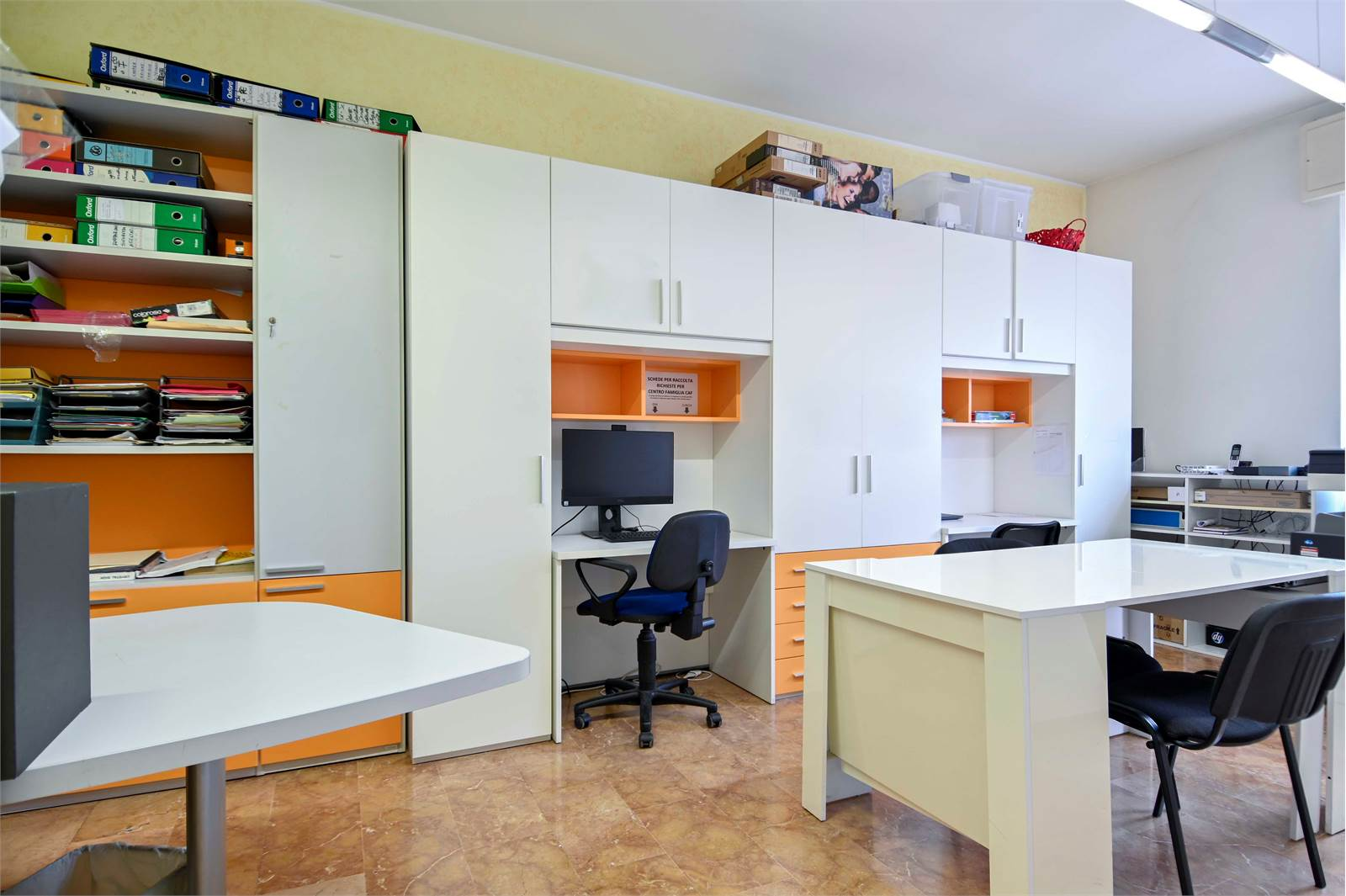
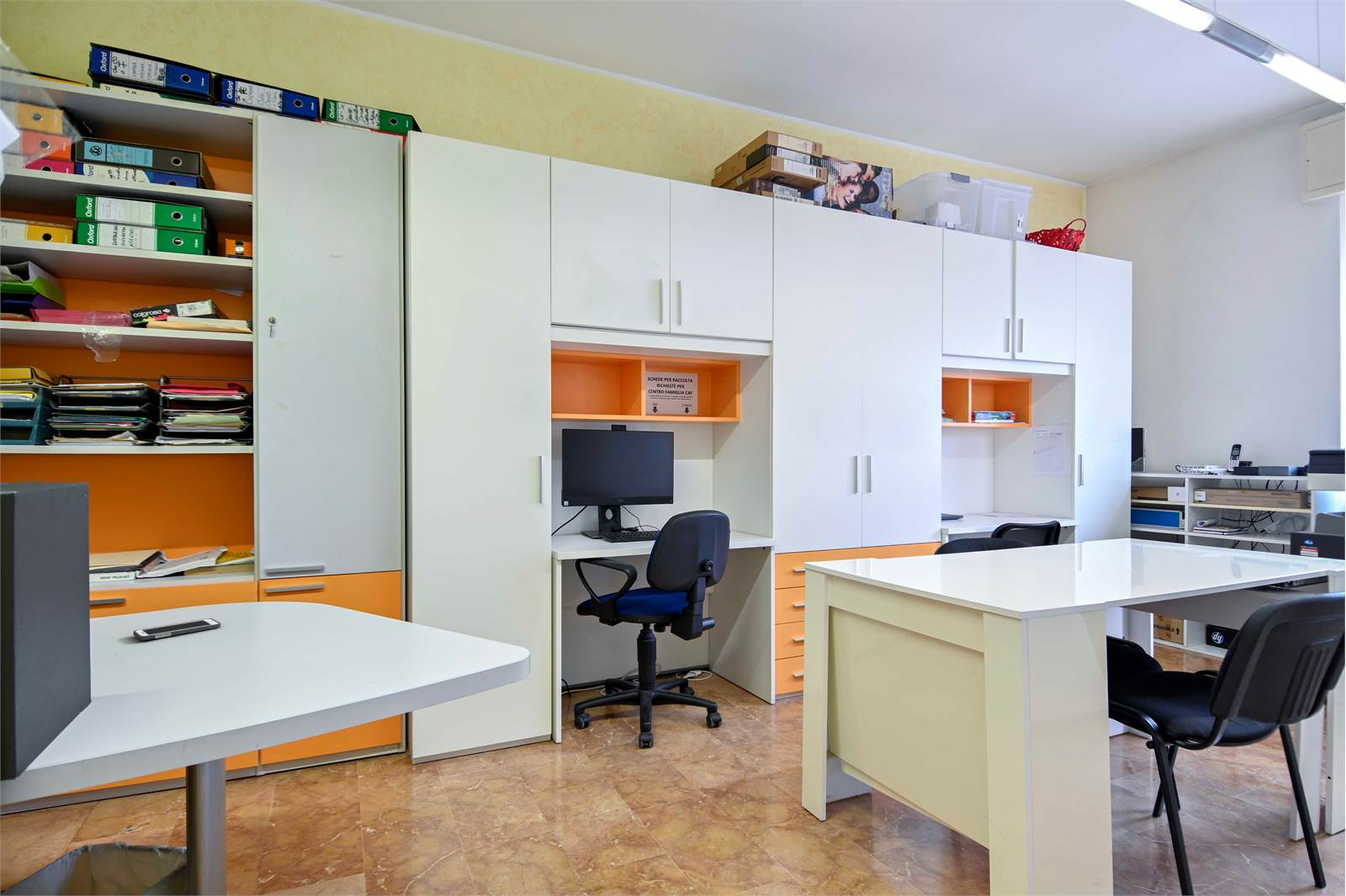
+ cell phone (178, 628)
